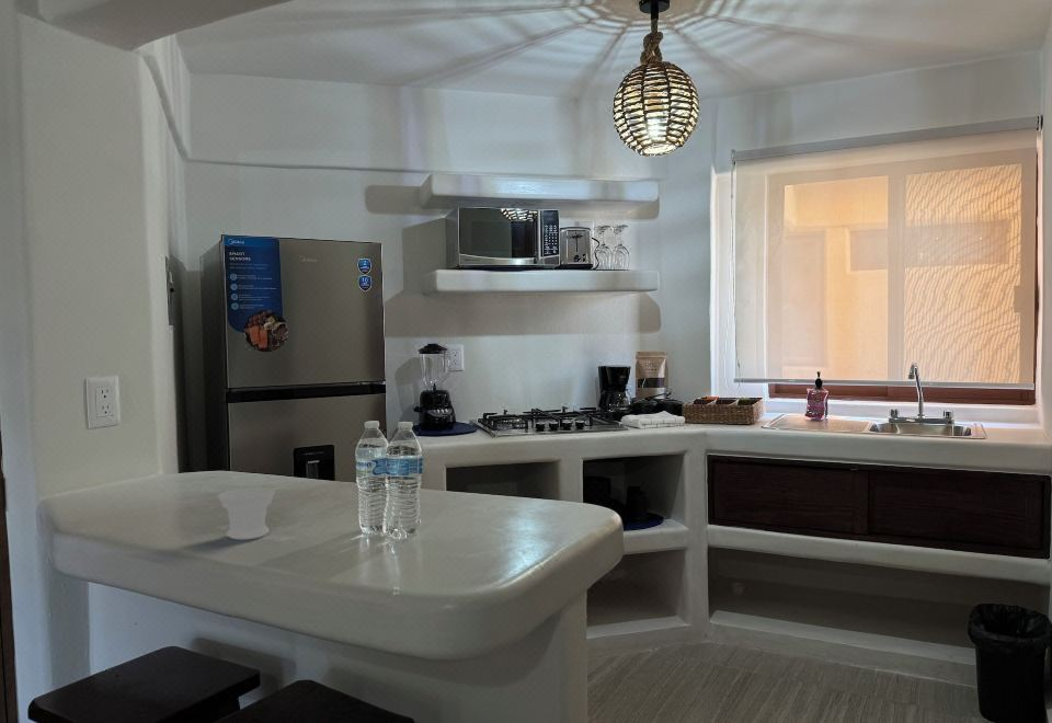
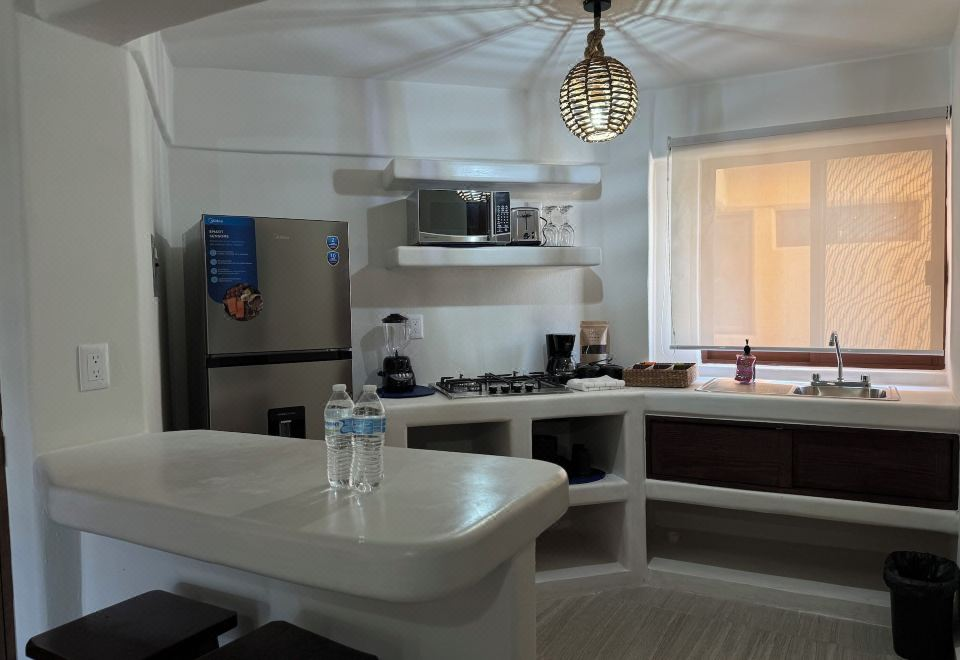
- cup (247, 514)
